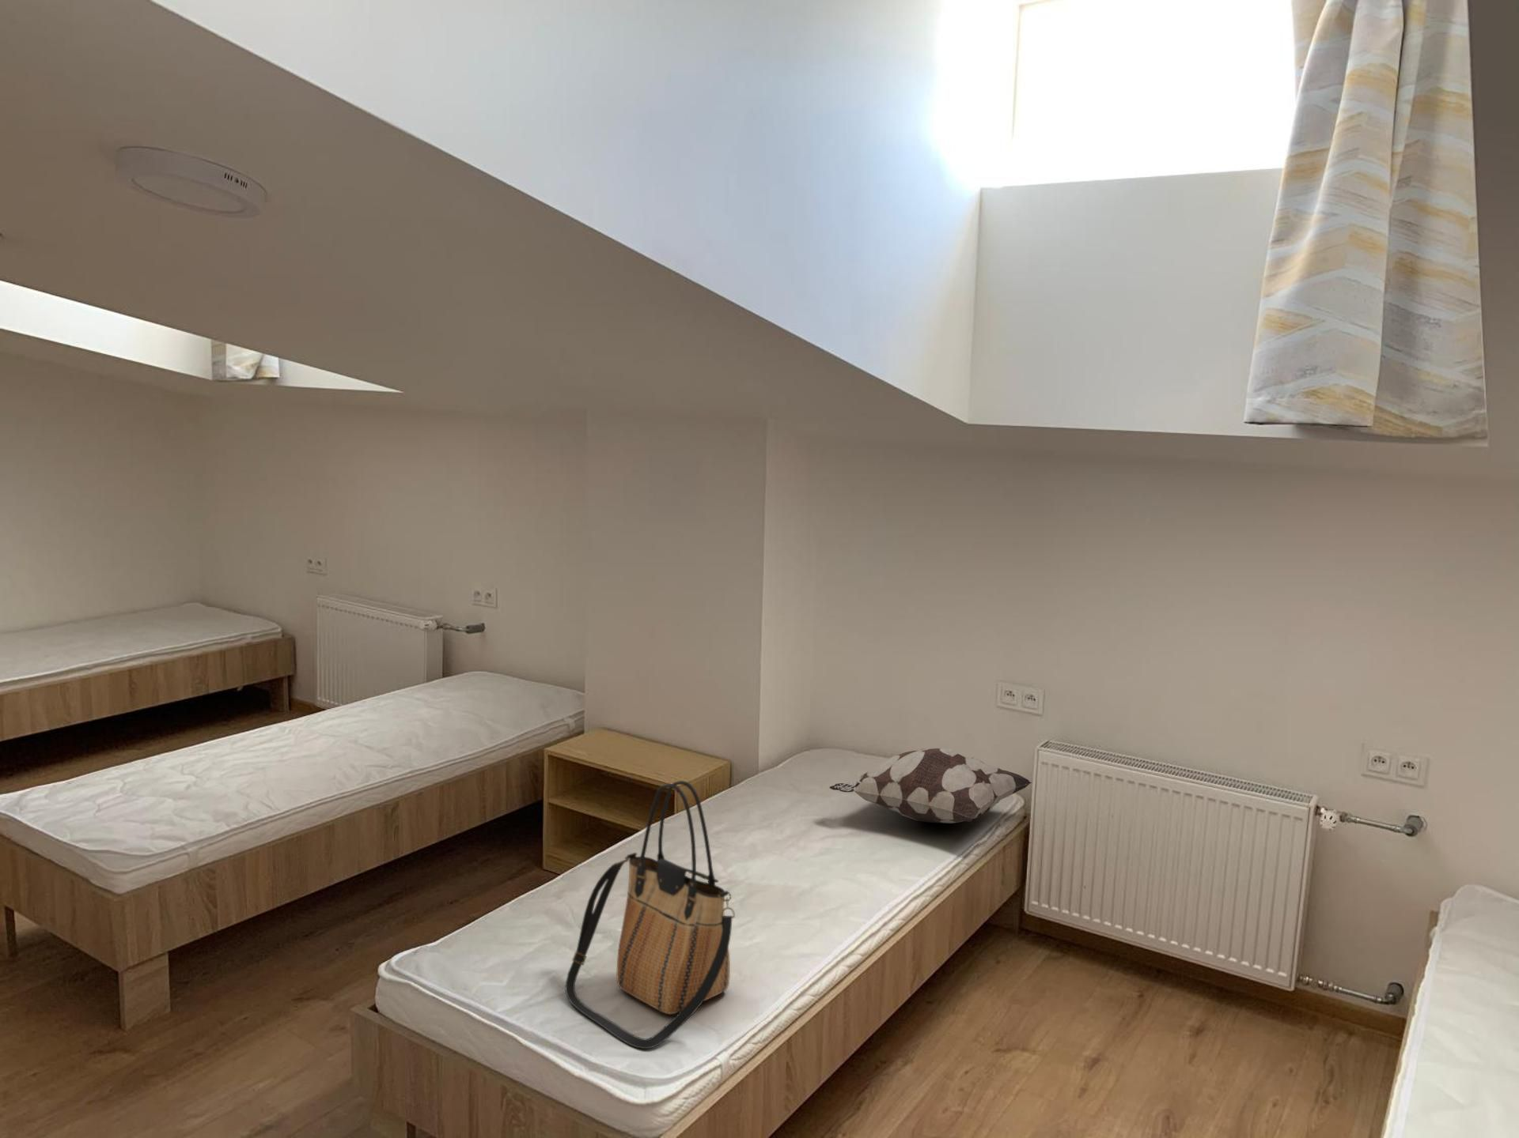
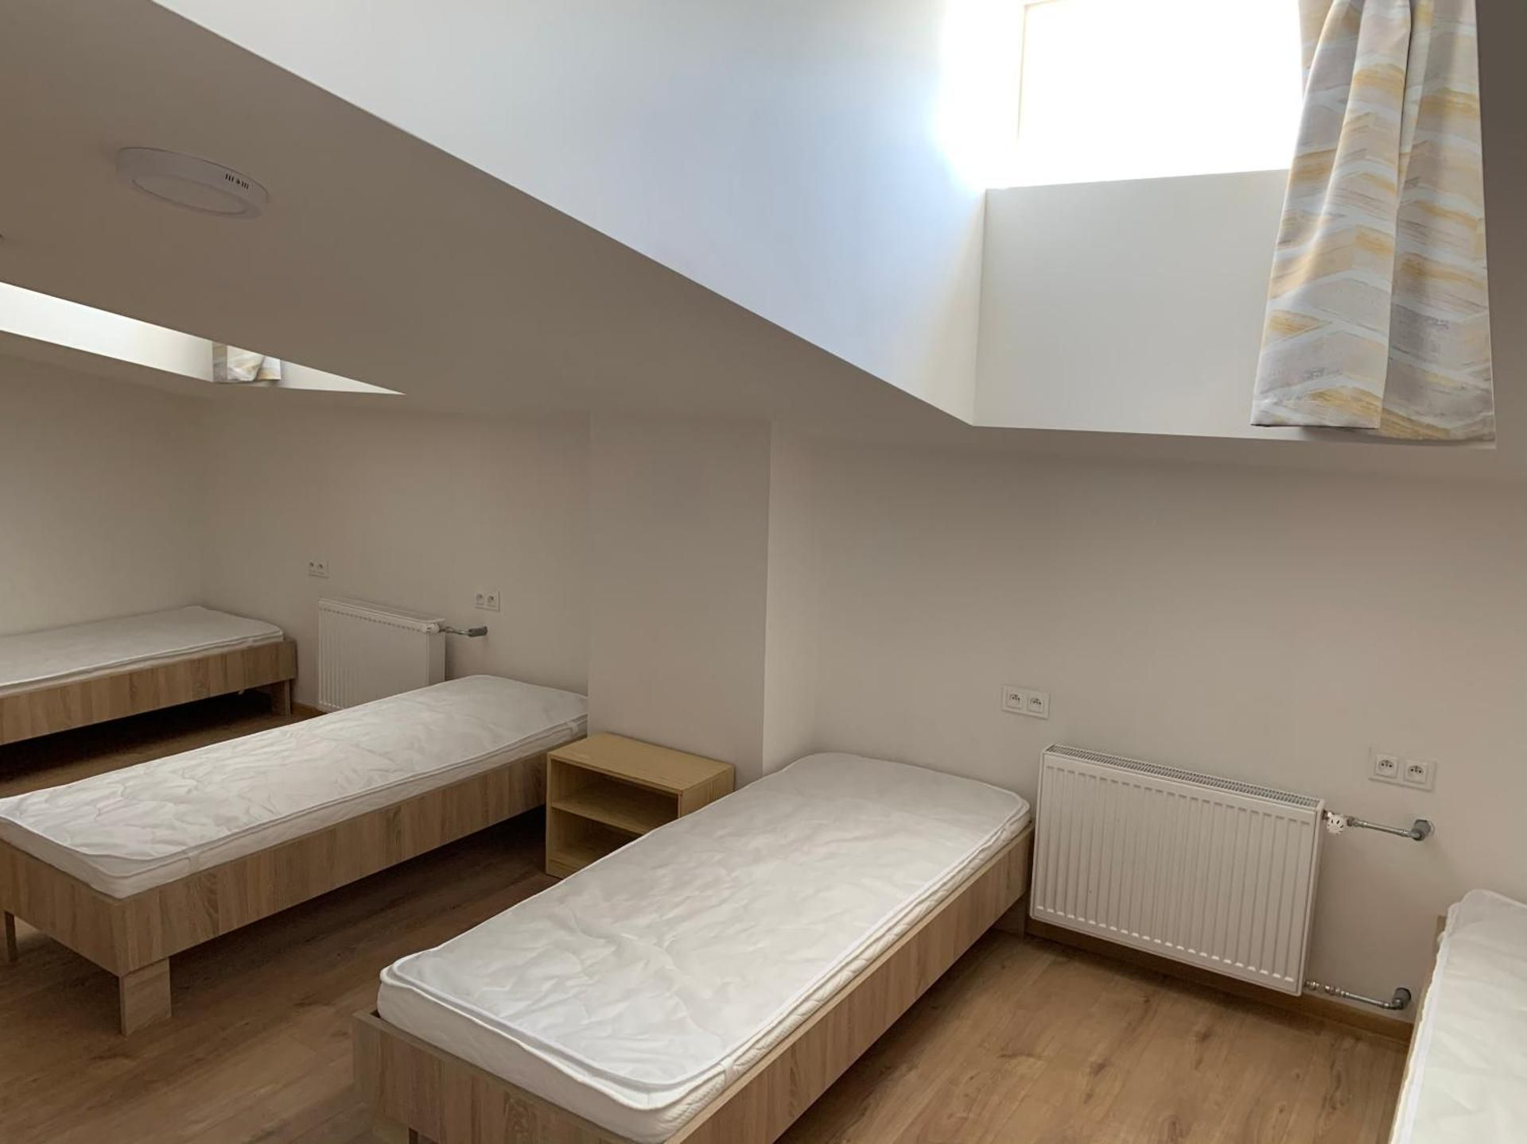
- tote bag (651, 892)
- decorative pillow (932, 784)
